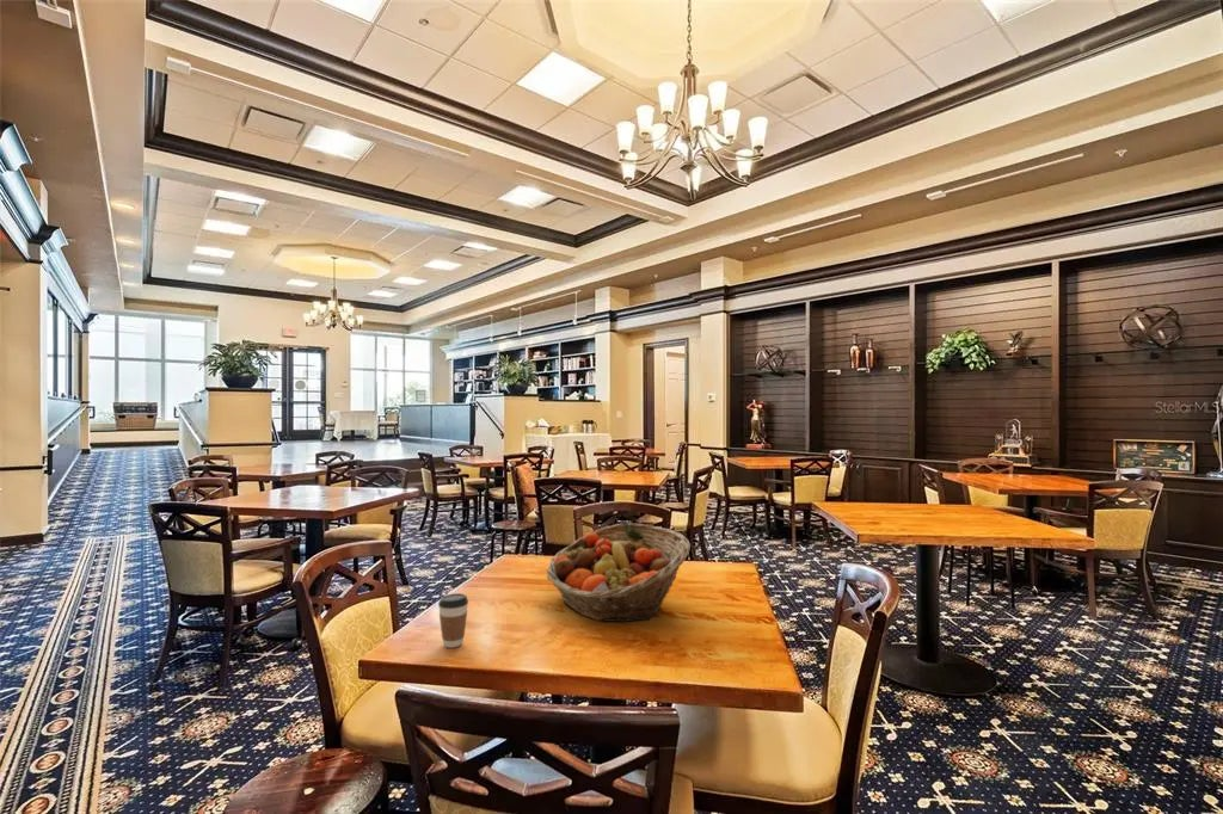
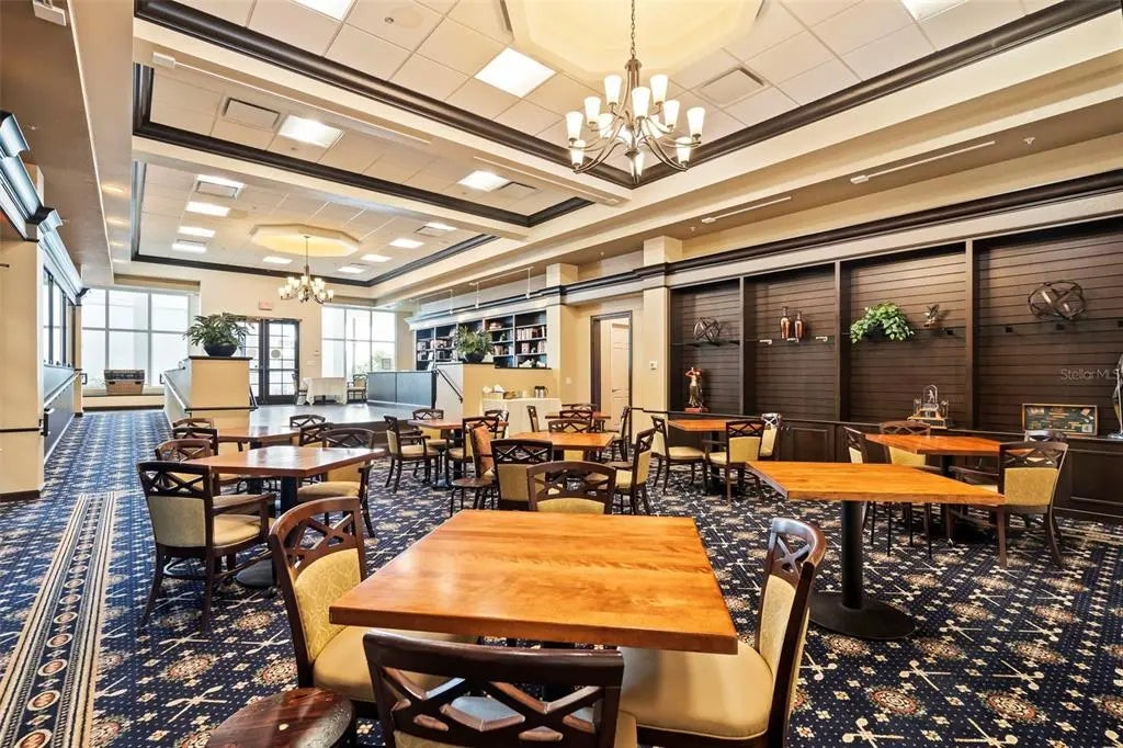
- fruit basket (616, 567)
- coffee cup (453, 619)
